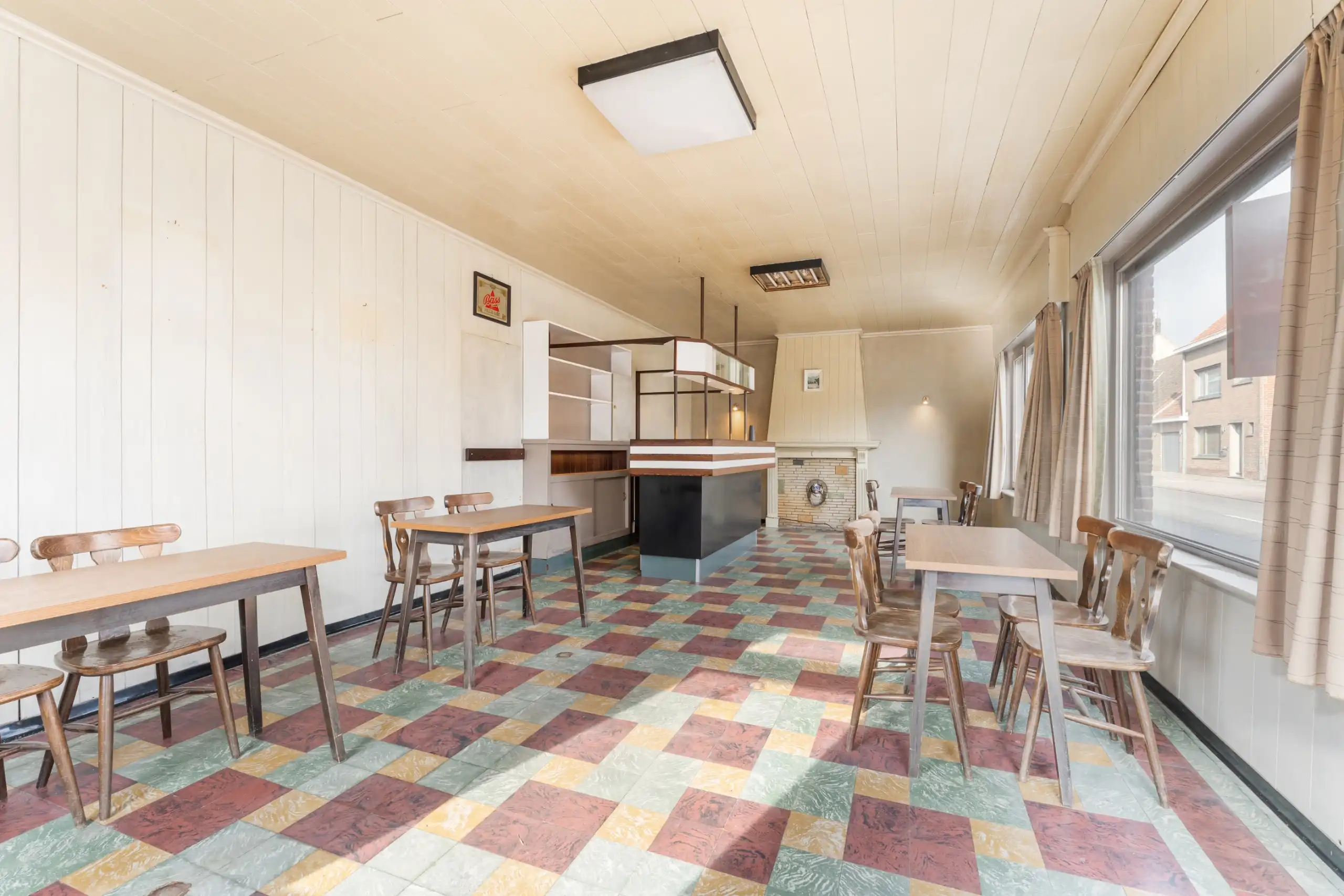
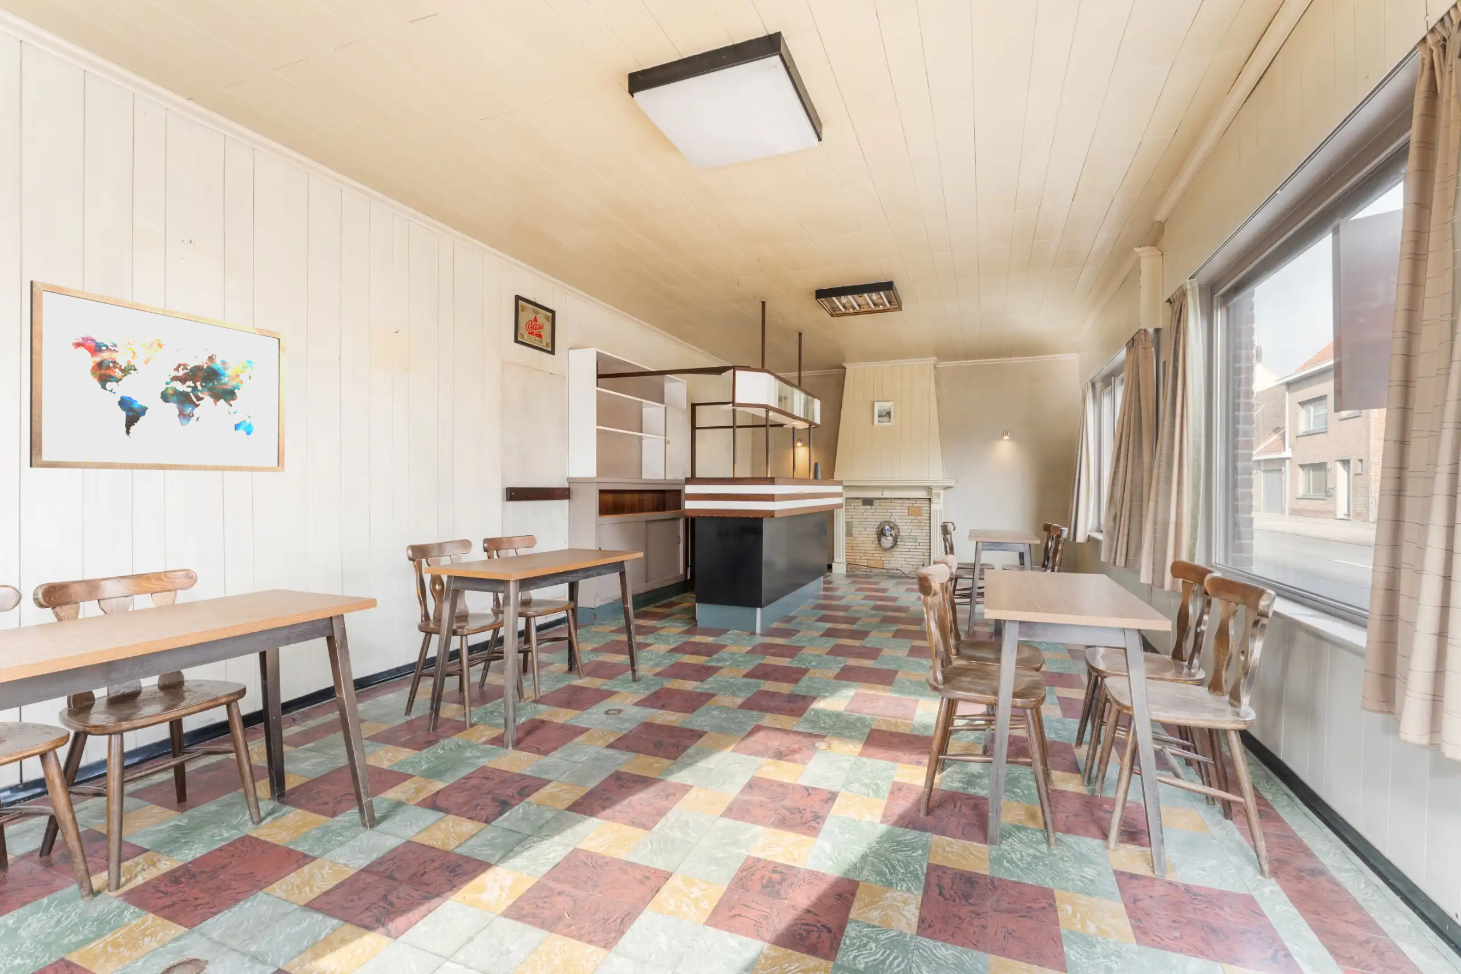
+ wall art (176, 391)
